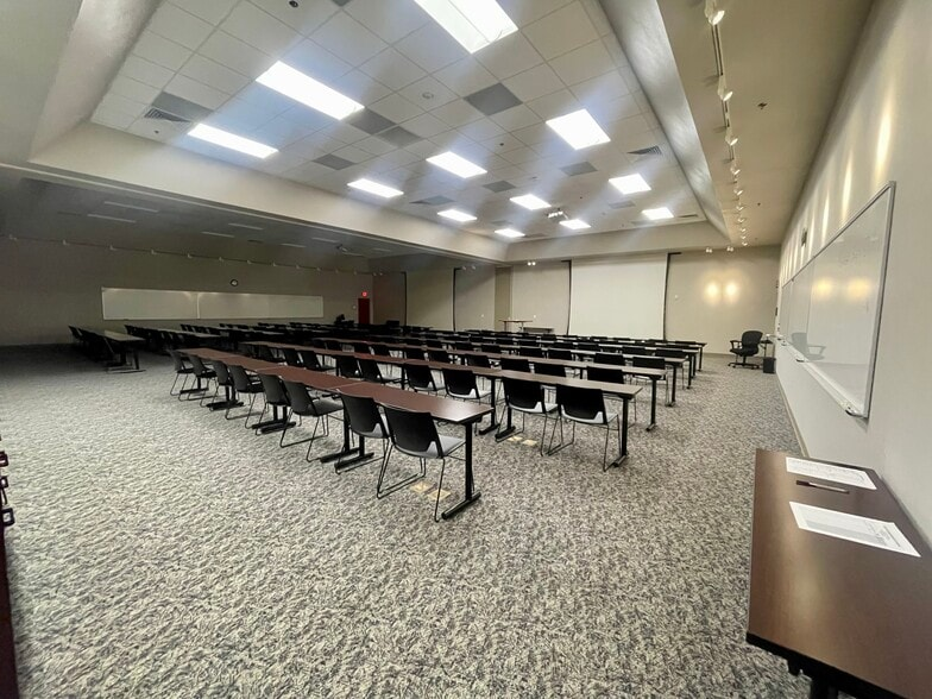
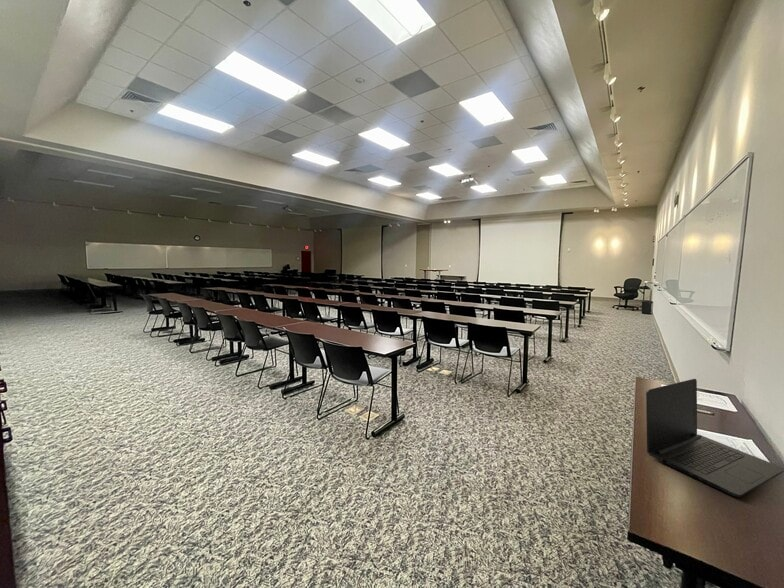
+ laptop (708, 438)
